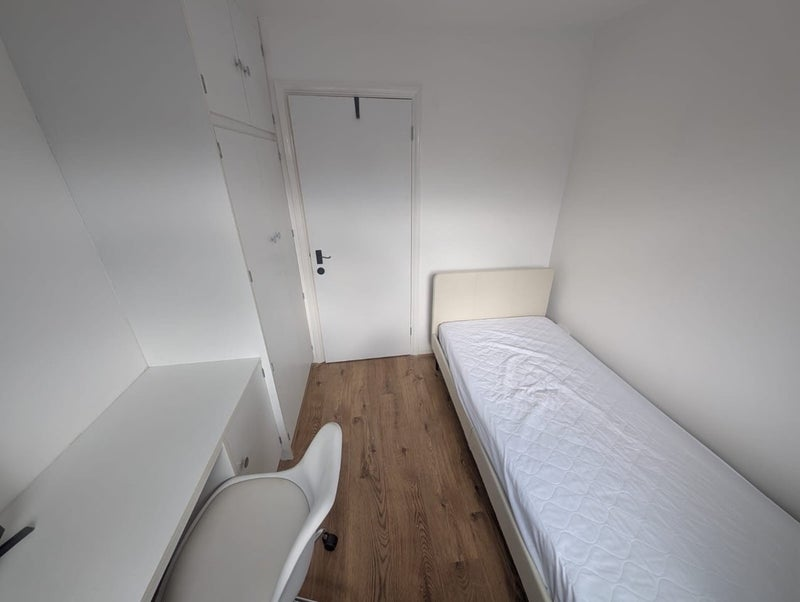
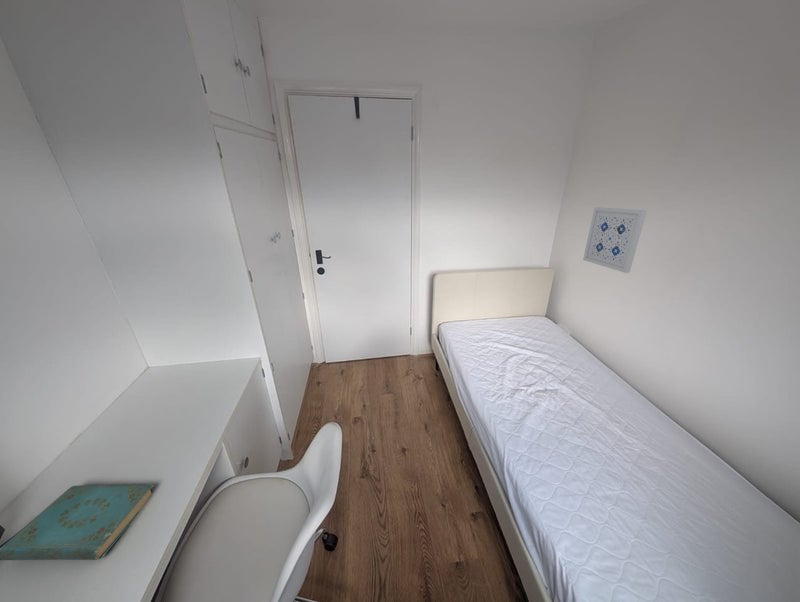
+ wall art (611, 238)
+ book (84, 519)
